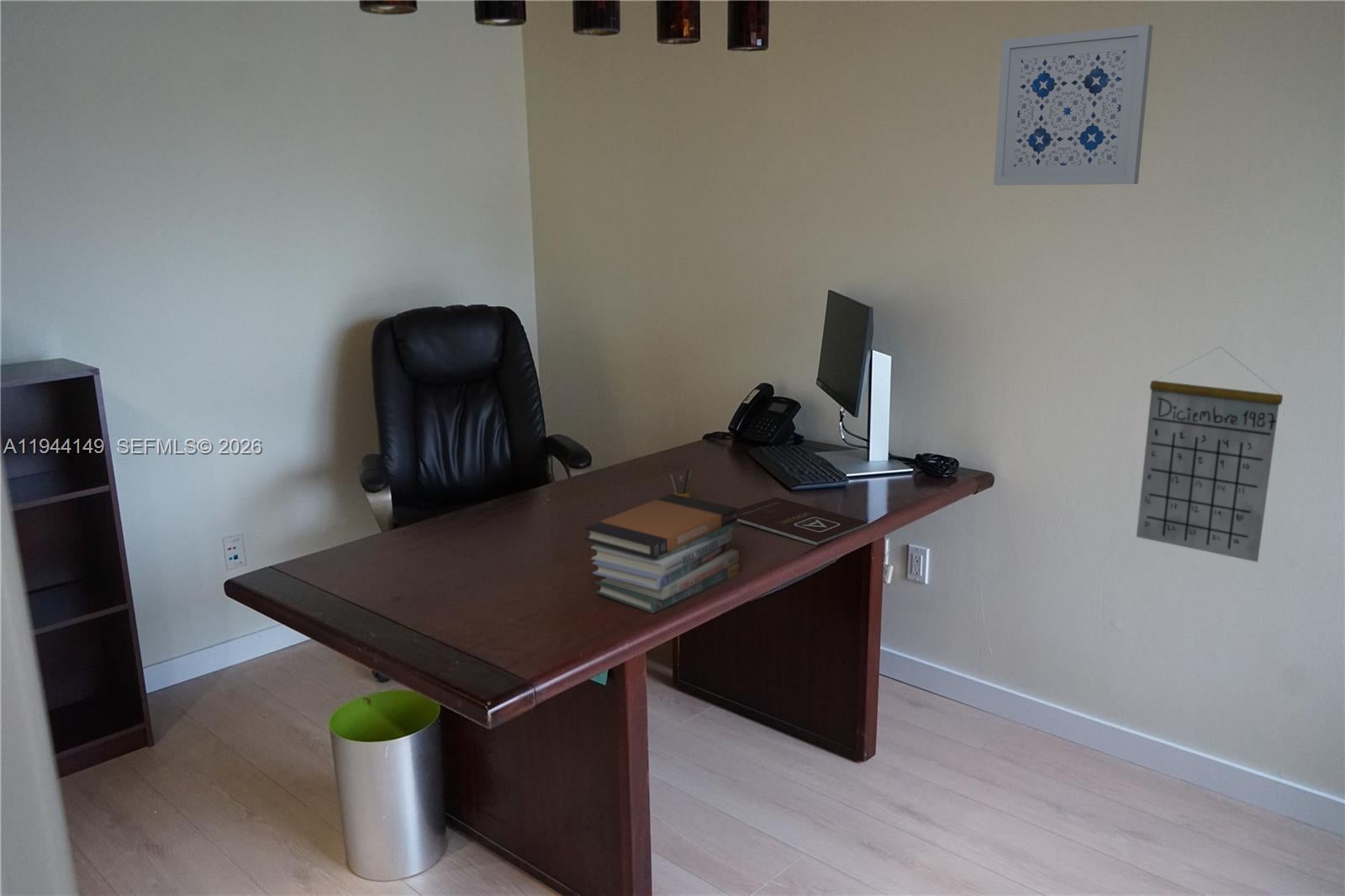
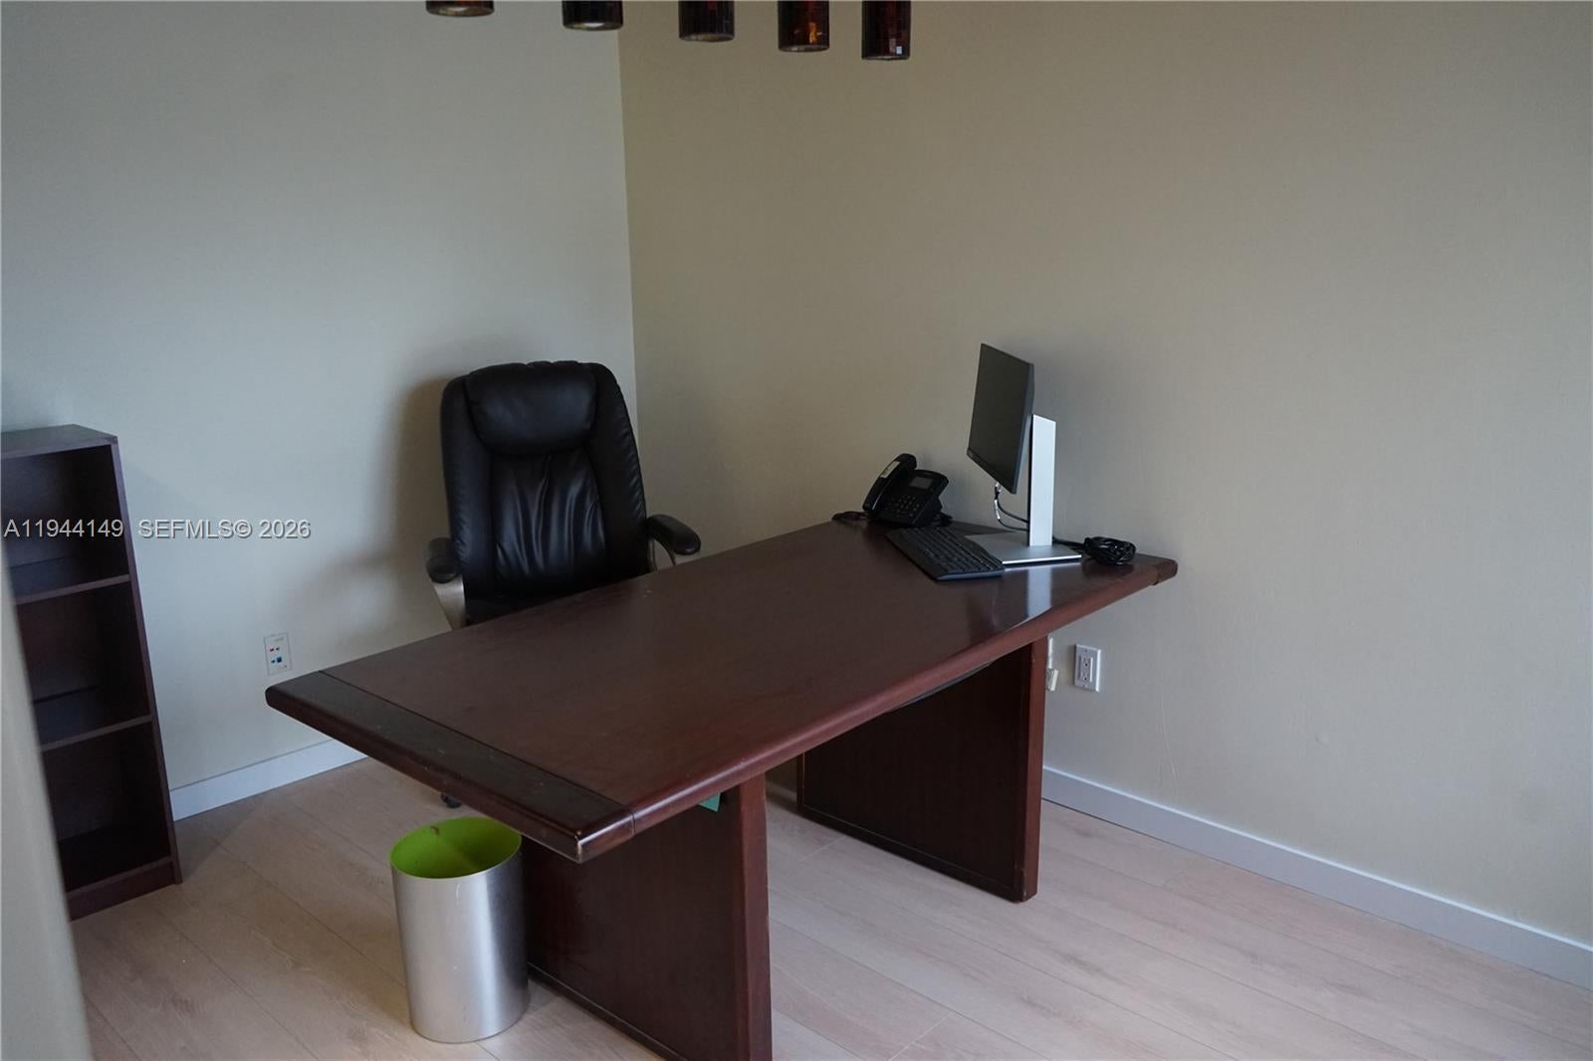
- wall art (1068, 110)
- book stack (664, 551)
- calendar (1206, 451)
- pencil box (682, 488)
- book (794, 519)
